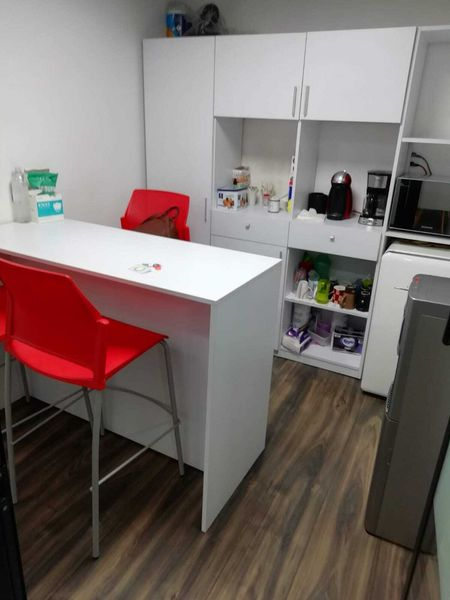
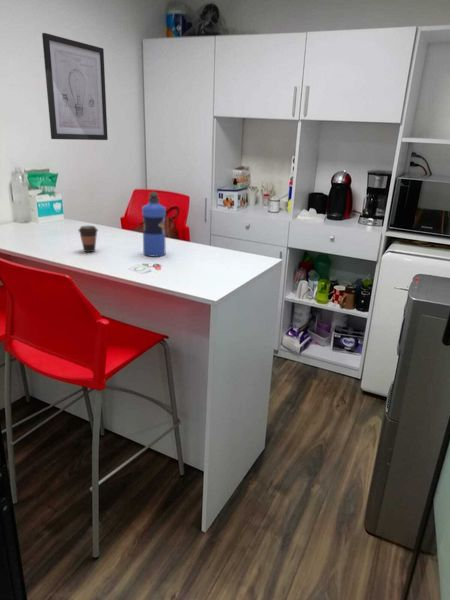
+ water bottle (154, 223)
+ coffee cup (88, 239)
+ wall art (78, 92)
